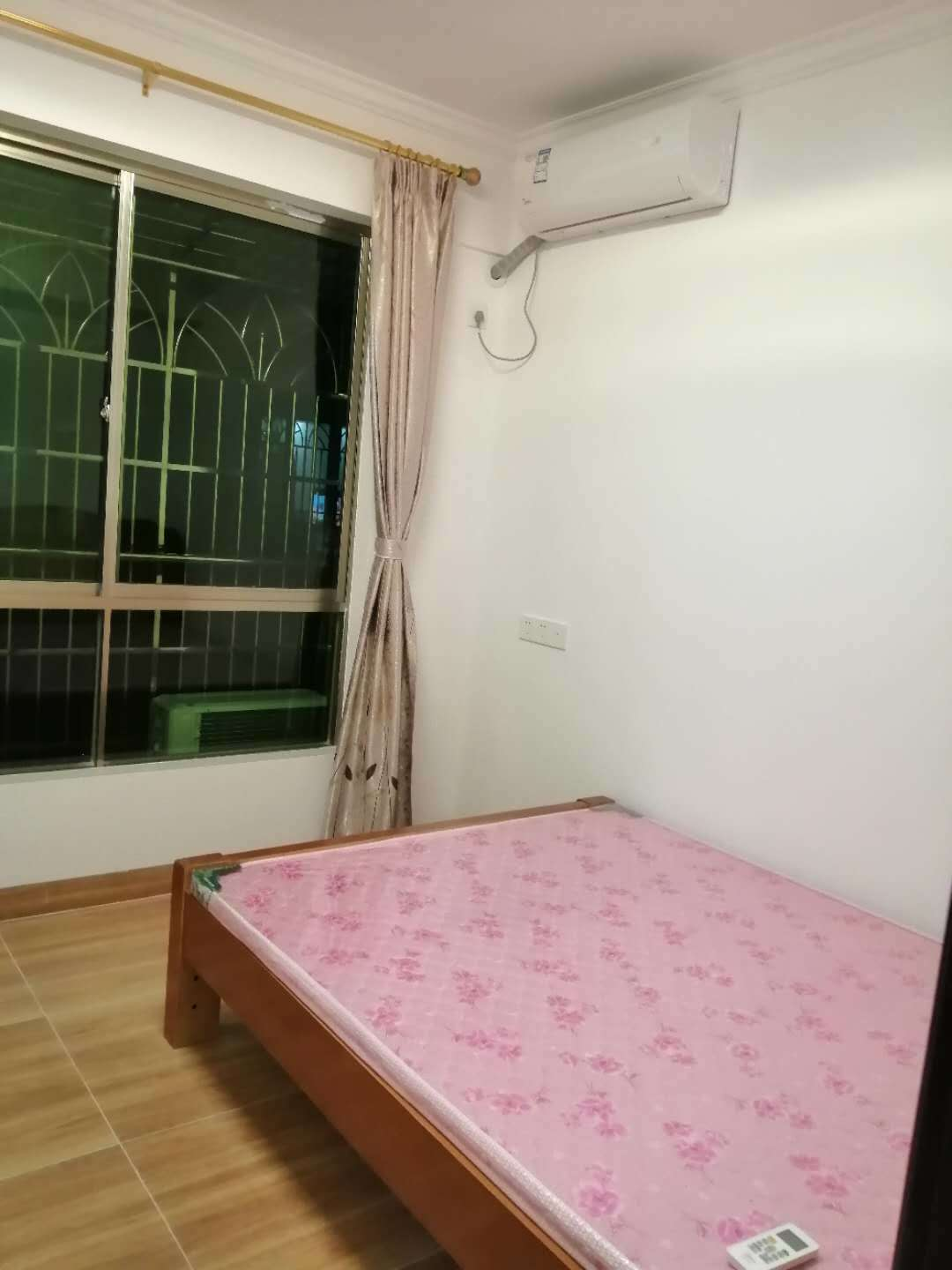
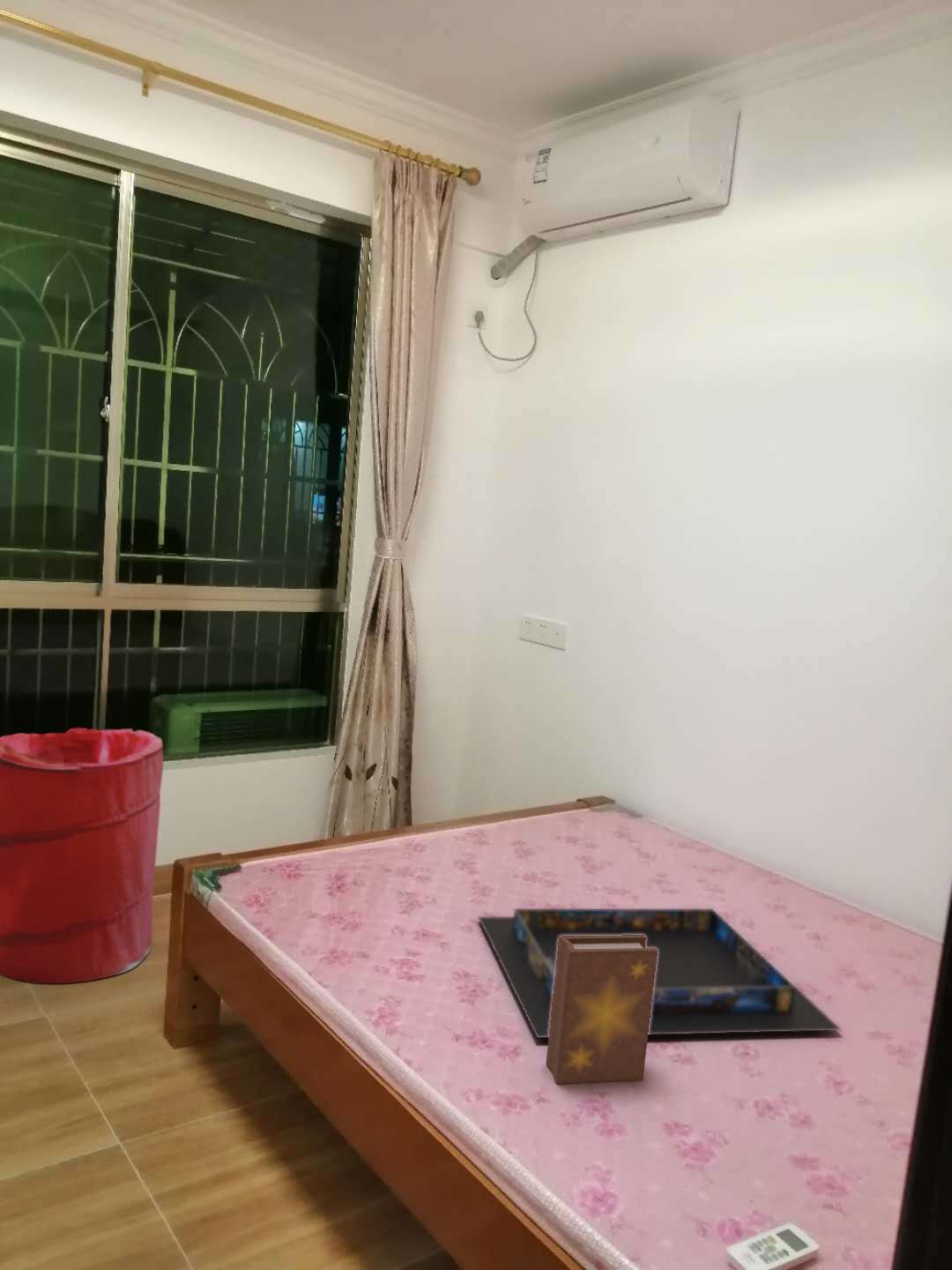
+ laundry hamper (73, 841)
+ book (600, 1008)
+ tray (645, 947)
